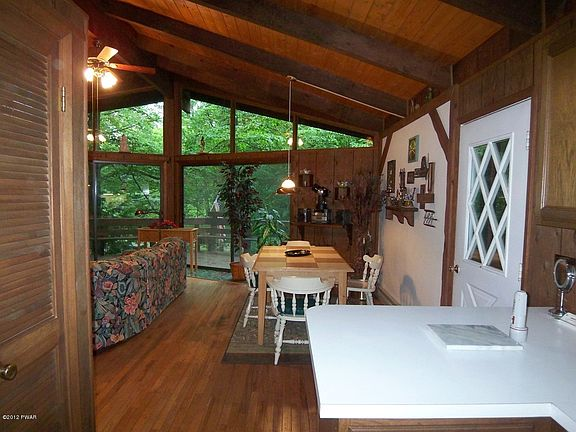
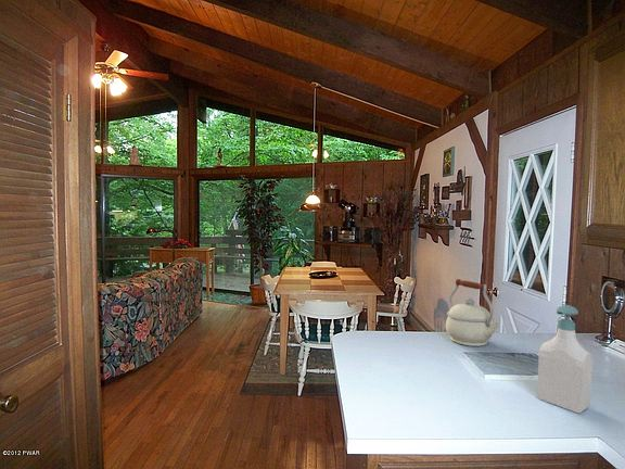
+ soap bottle (563, 354)
+ kettle (472, 312)
